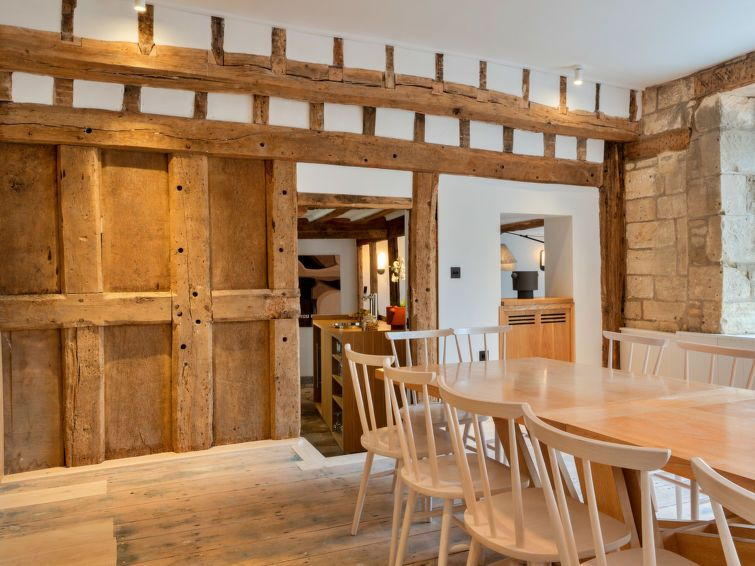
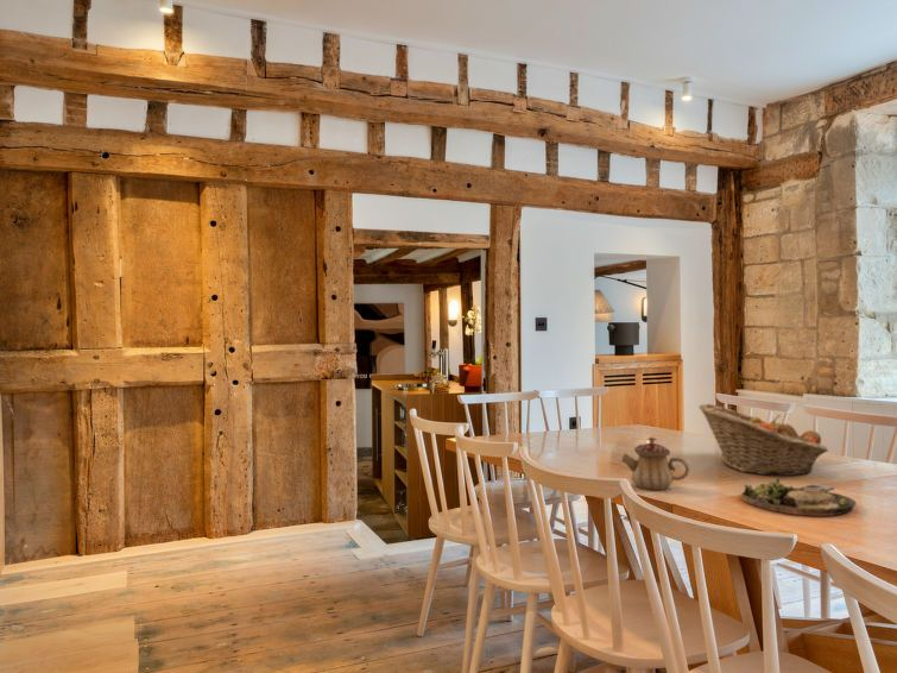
+ dinner plate (796, 491)
+ teapot (655, 461)
+ fruit basket (759, 436)
